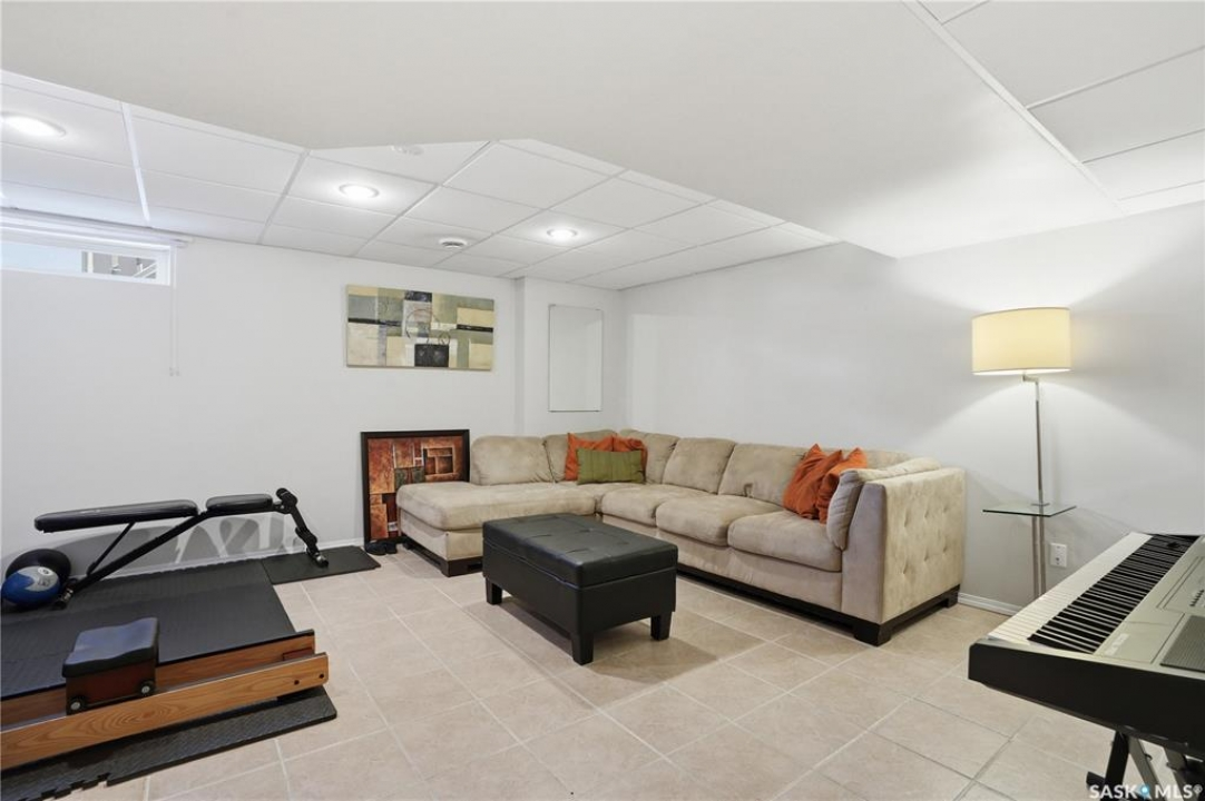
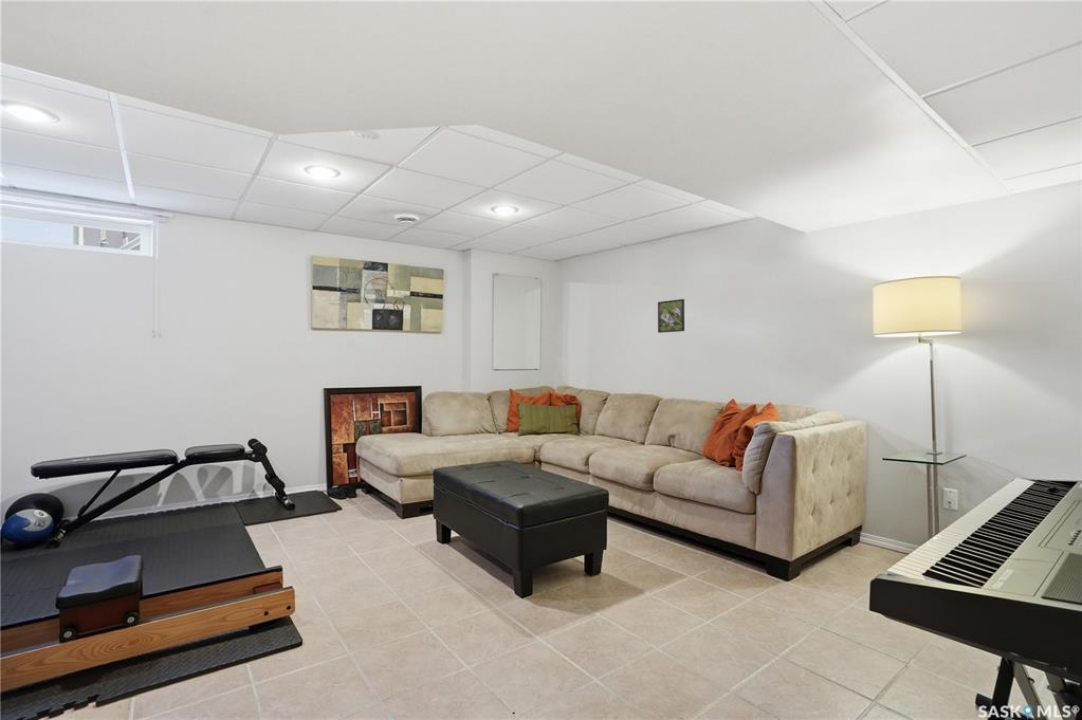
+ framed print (670, 316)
